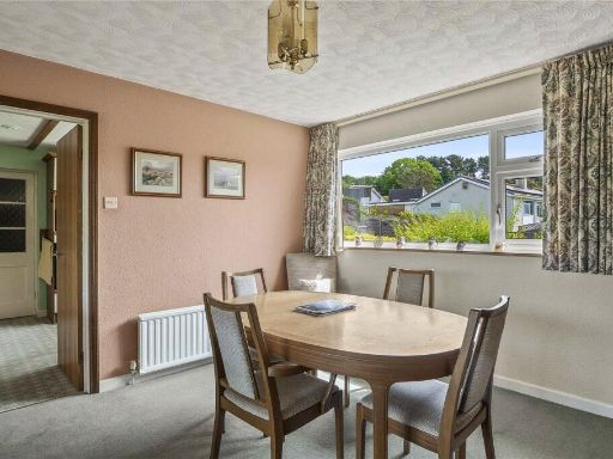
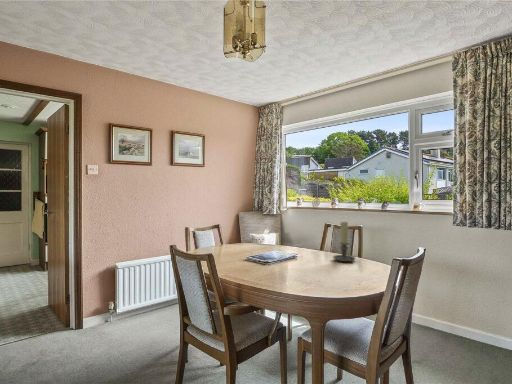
+ candle holder (345, 241)
